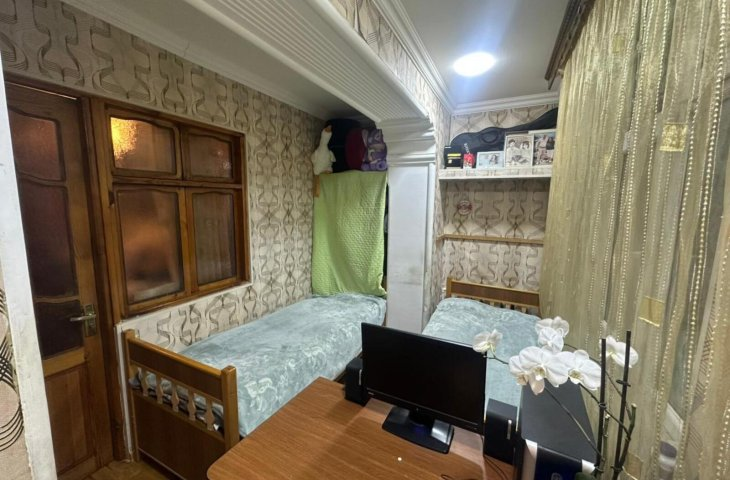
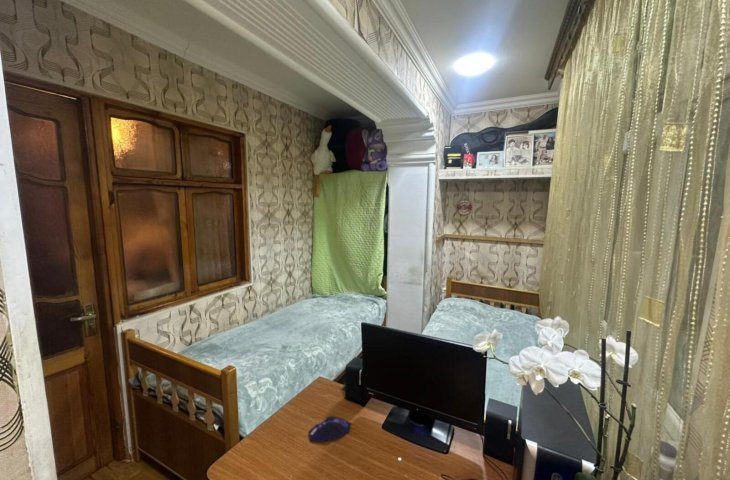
+ computer mouse (330, 424)
